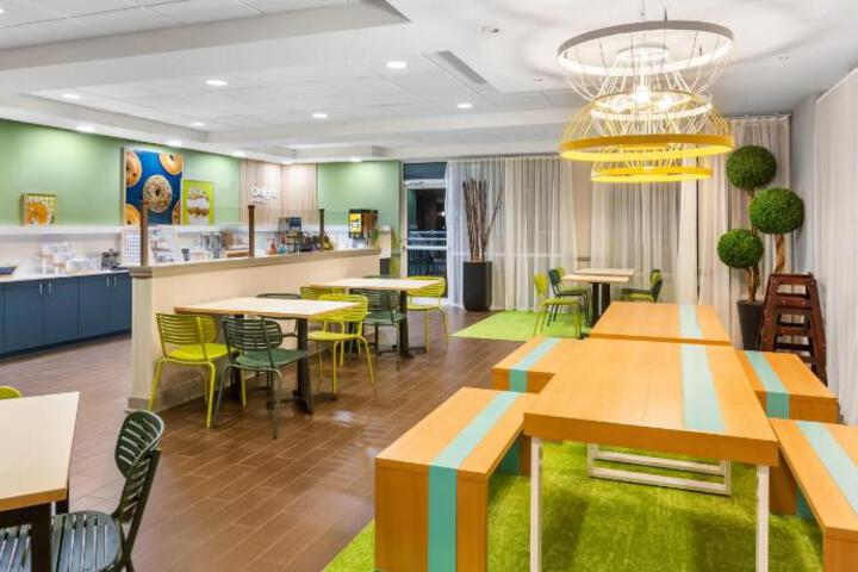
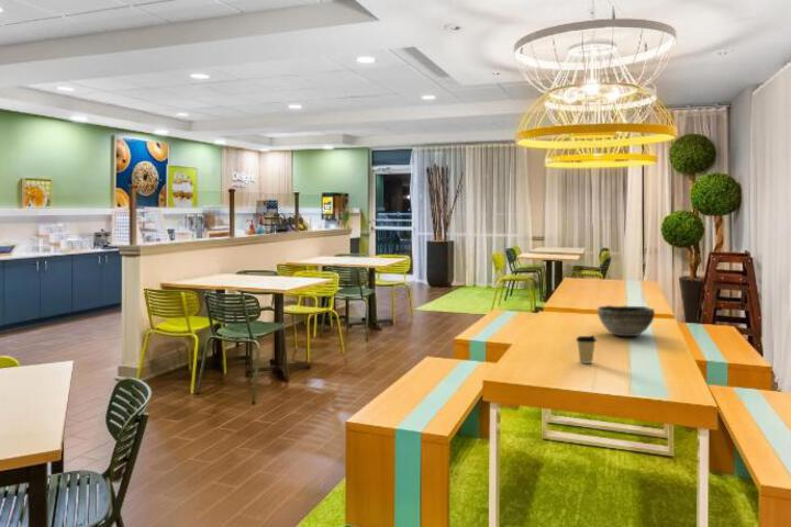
+ coffee cup (586, 349)
+ bowl (625, 321)
